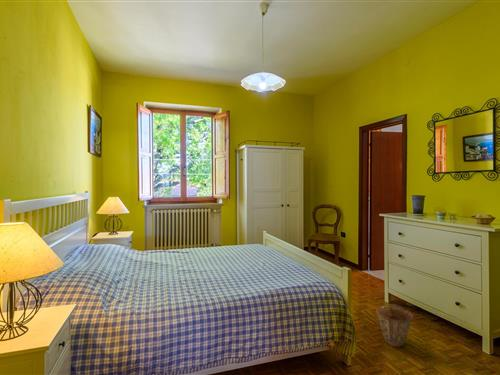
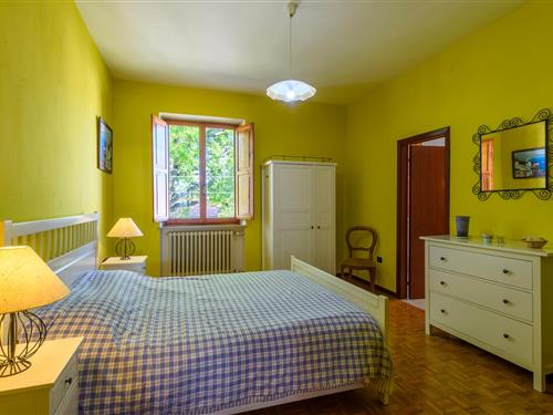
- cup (394, 327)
